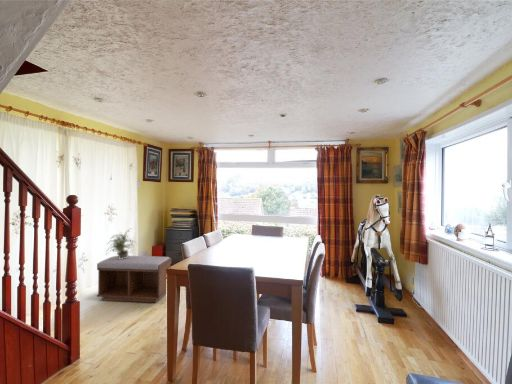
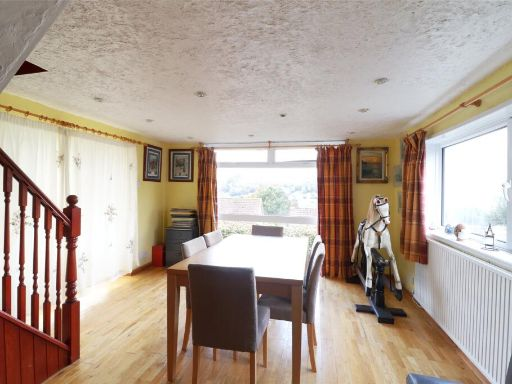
- potted plant (122, 244)
- bench (135, 277)
